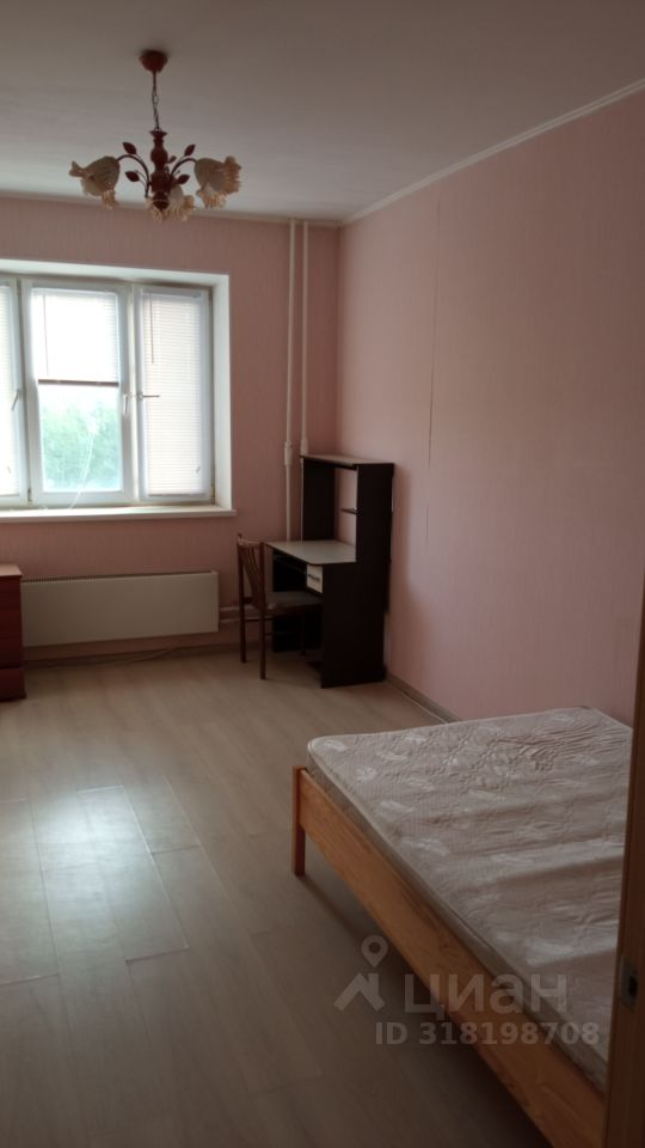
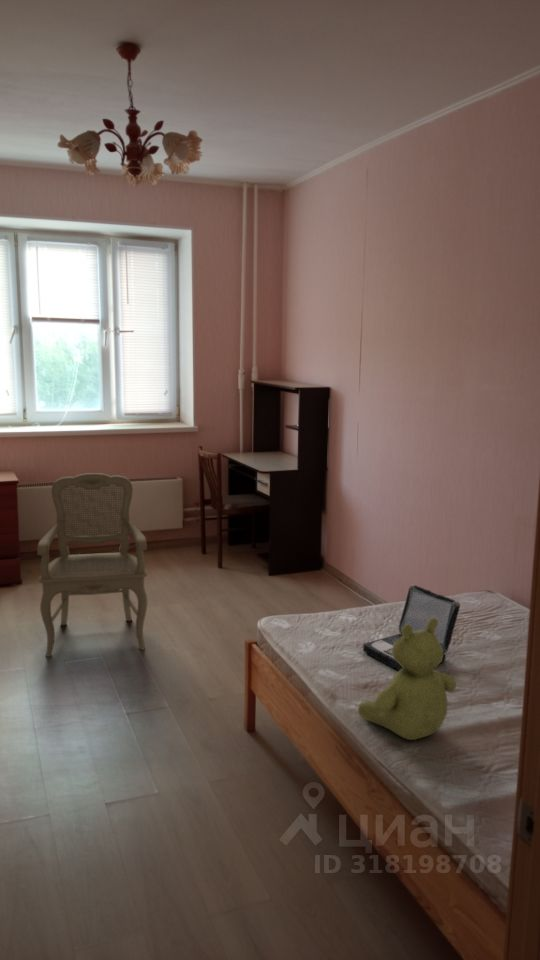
+ stuffed bear (405, 671)
+ laptop (411, 625)
+ armchair (94, 560)
